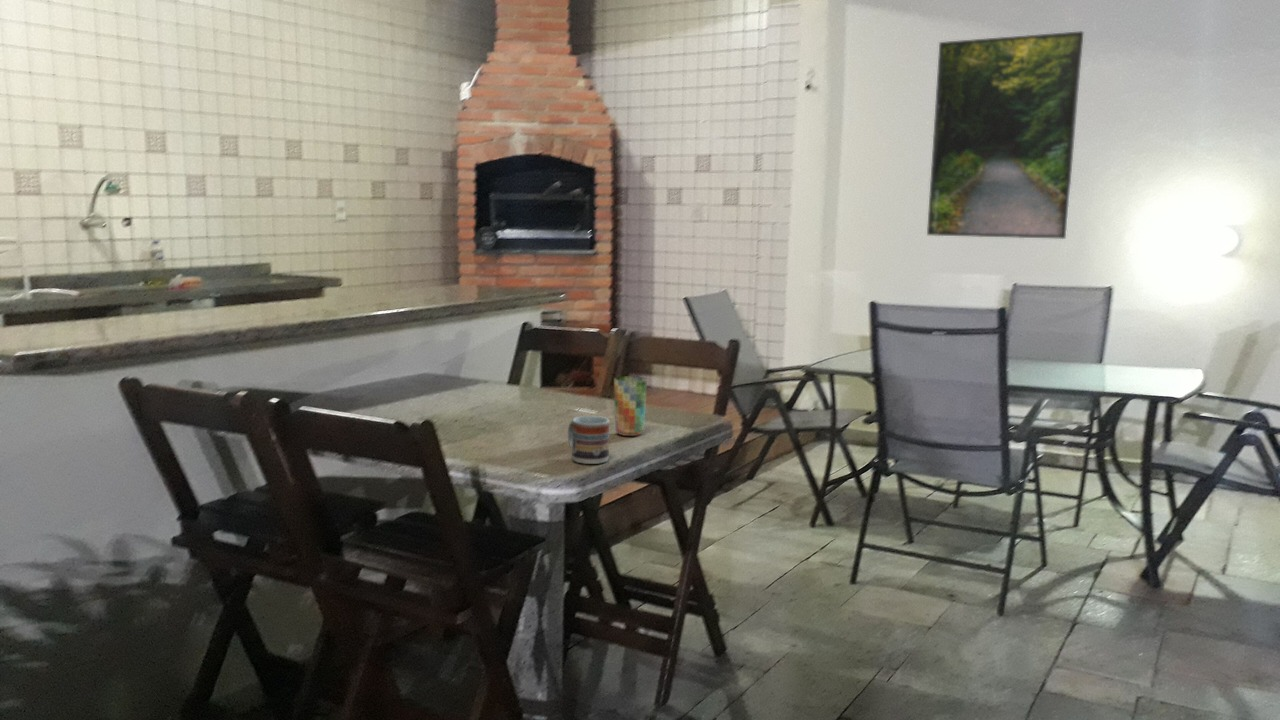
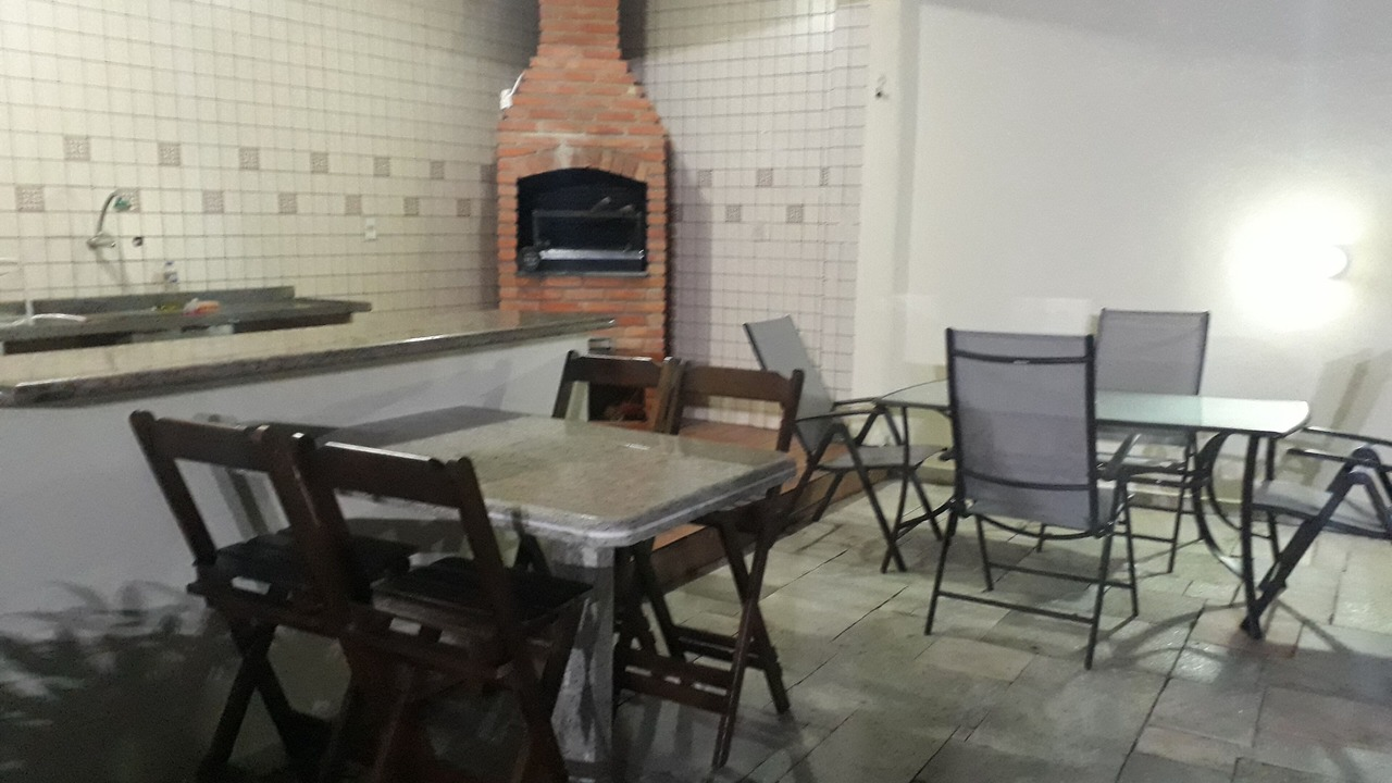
- cup (585, 438)
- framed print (1001, 138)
- cup (630, 406)
